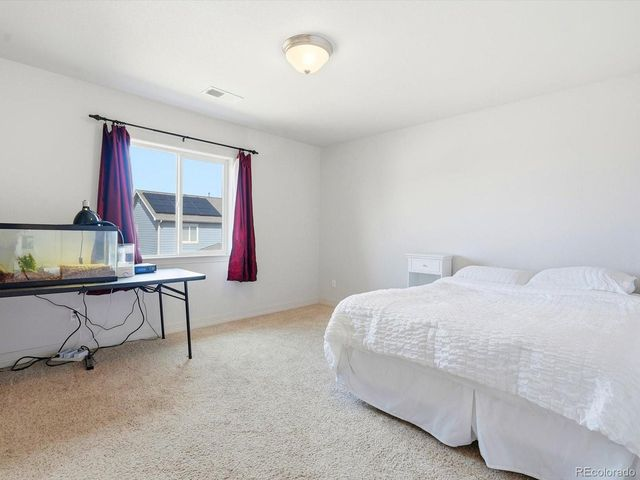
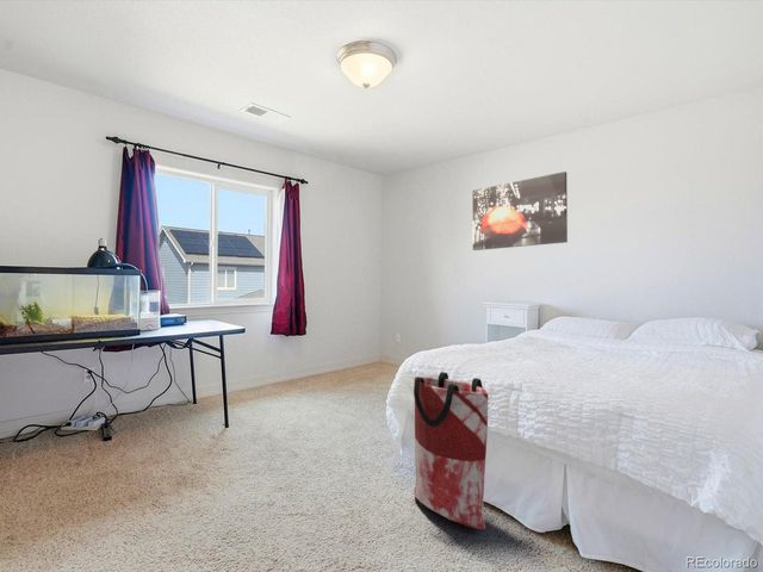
+ wall art (515, 213)
+ bag (447, 446)
